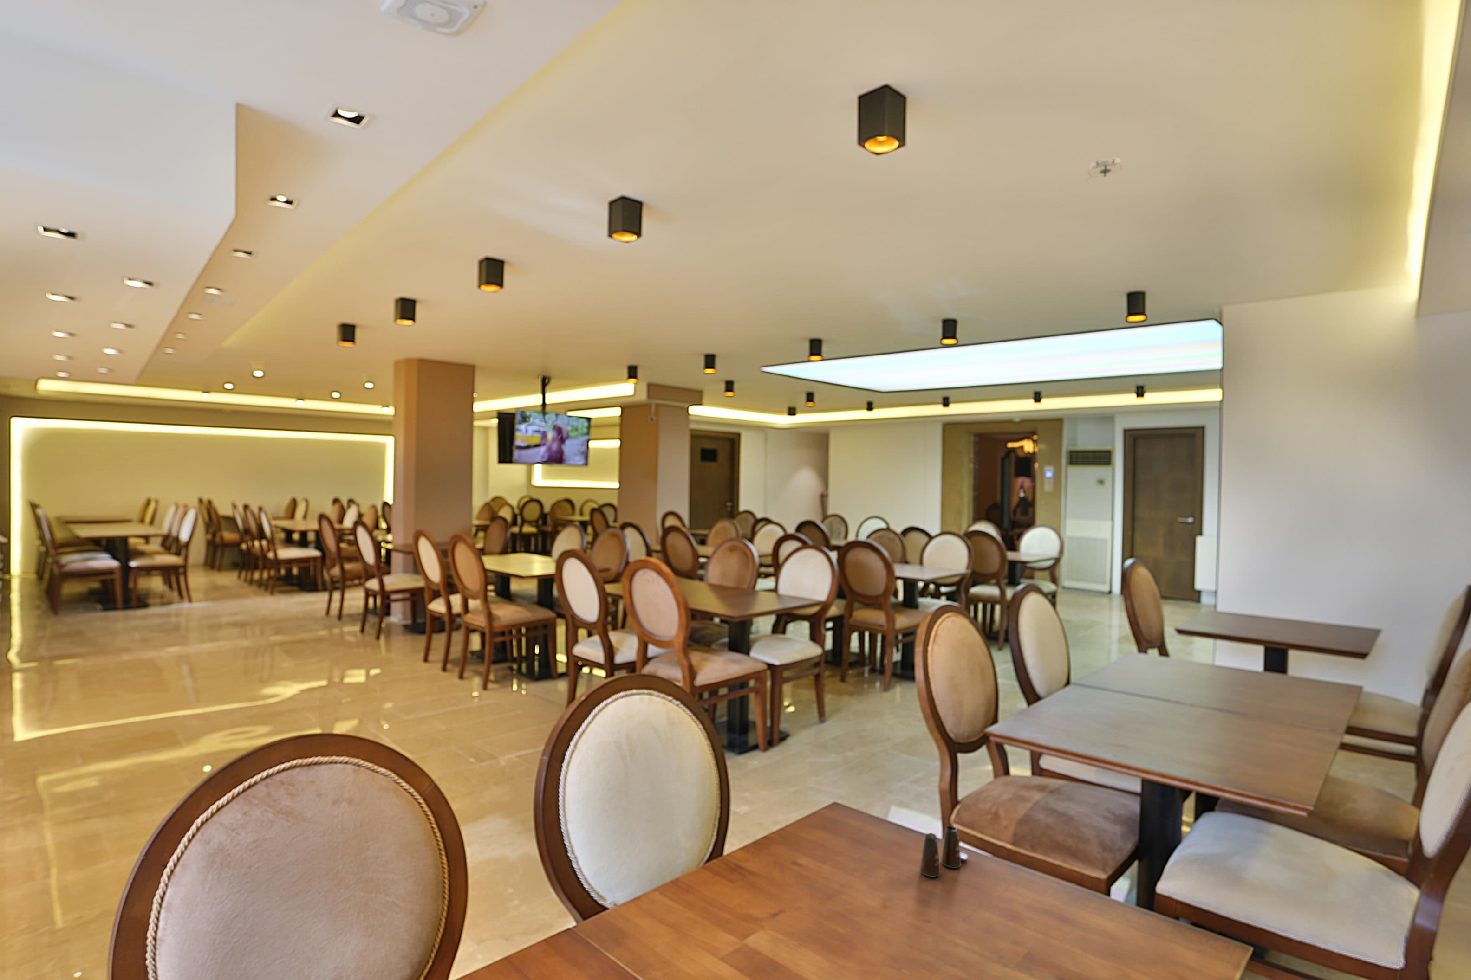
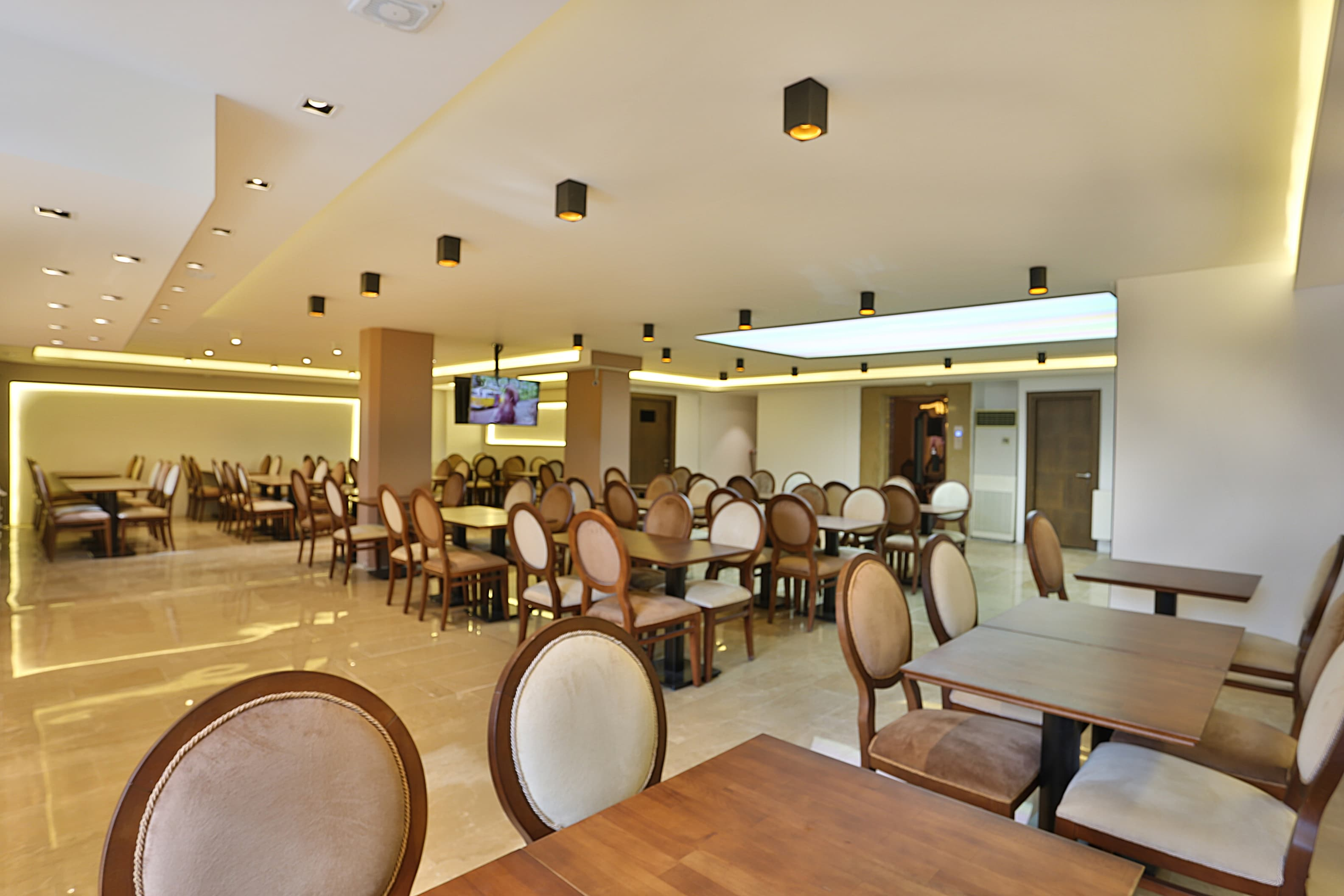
- salt shaker (945, 848)
- smoke detector (1103, 167)
